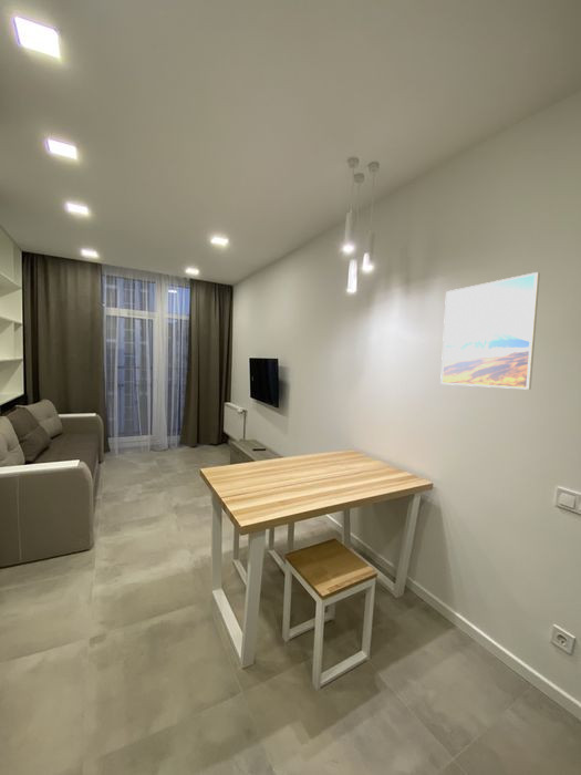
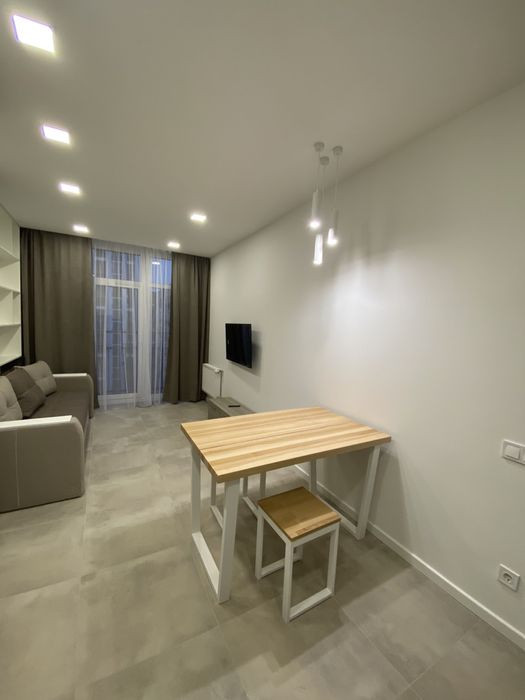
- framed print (484, 334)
